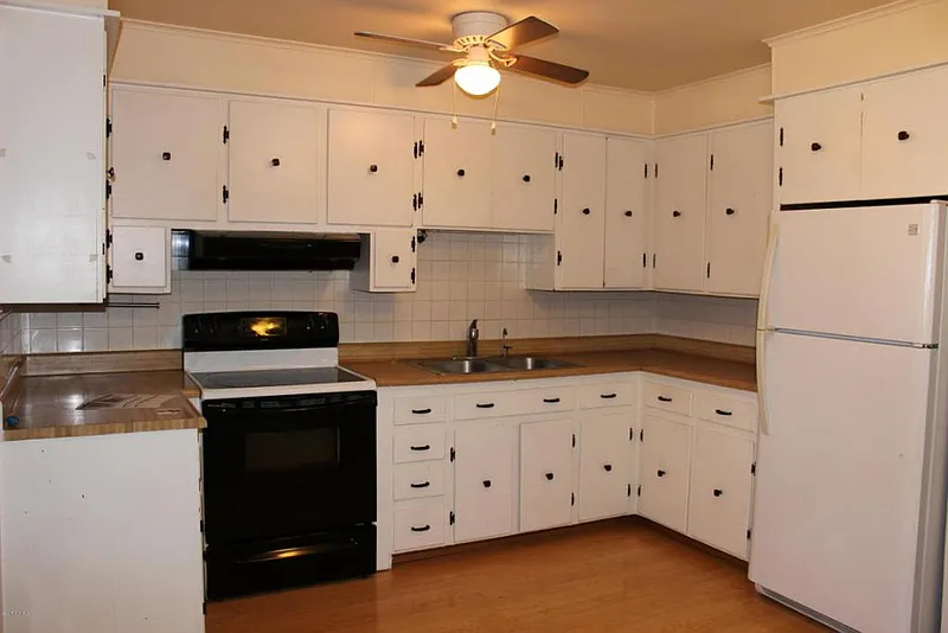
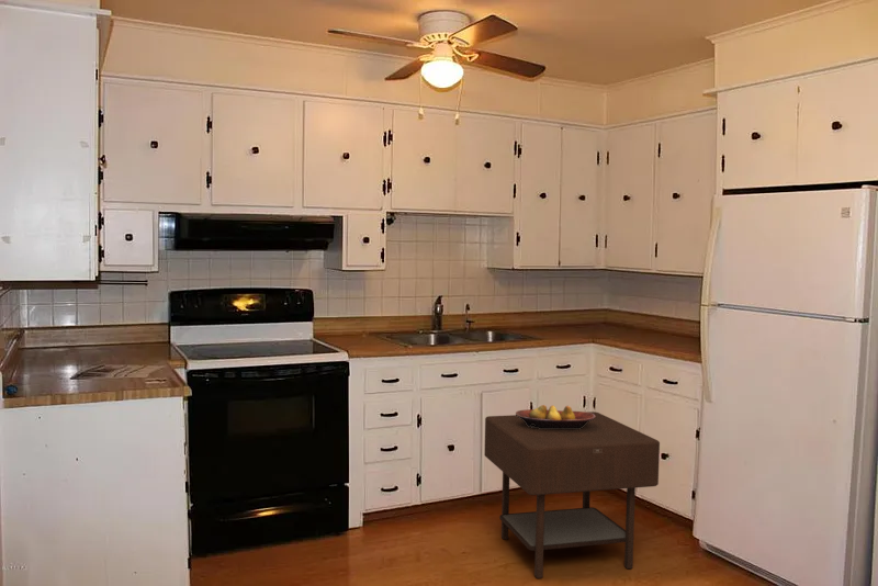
+ fruit bowl (555, 415)
+ side table (565, 489)
